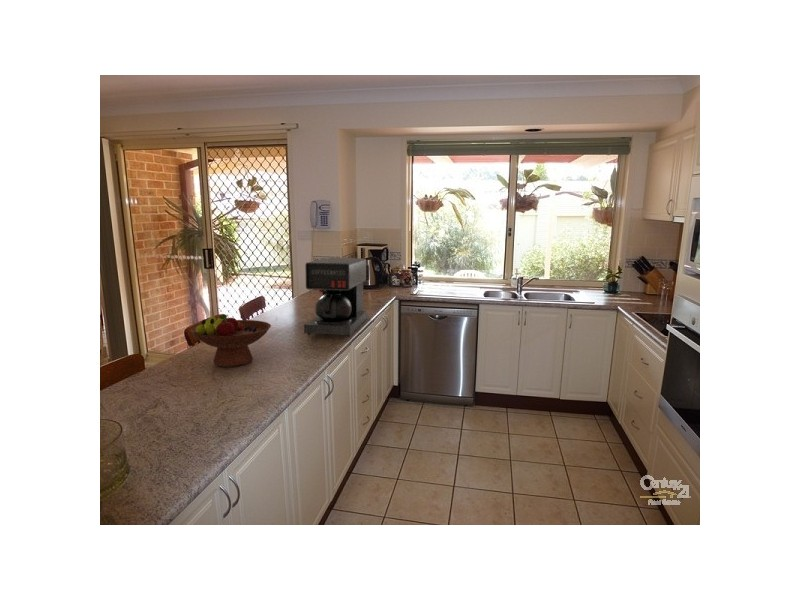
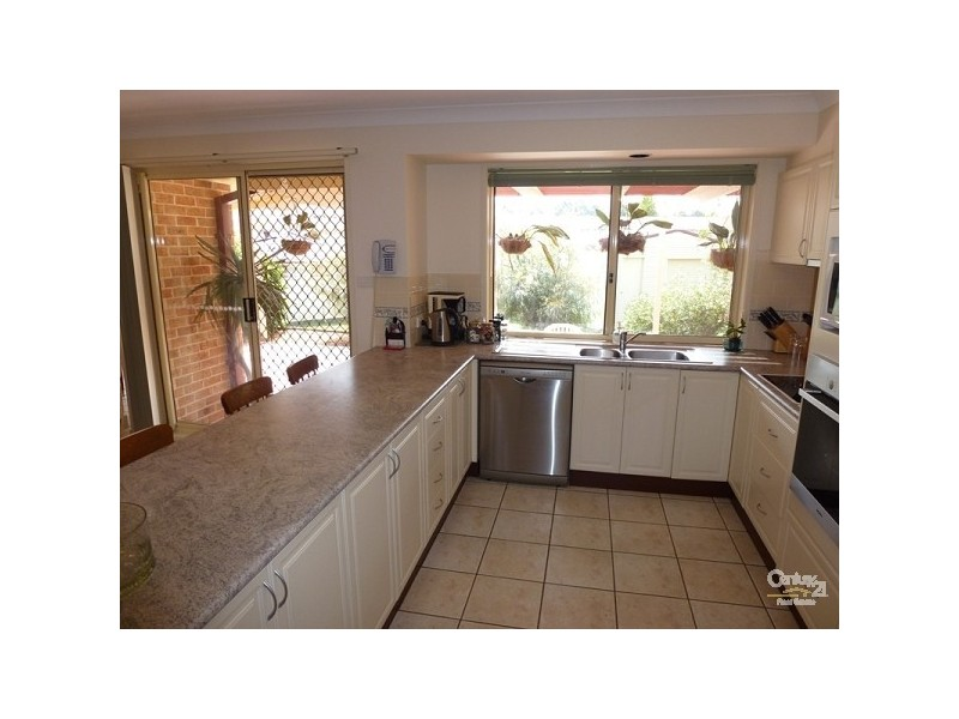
- fruit bowl (232, 337)
- coffee maker (338, 294)
